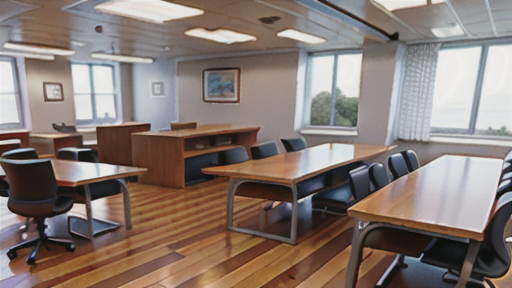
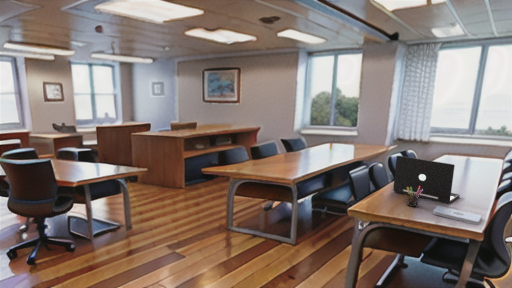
+ pen holder (413, 195)
+ laptop (427, 176)
+ notepad (456, 214)
